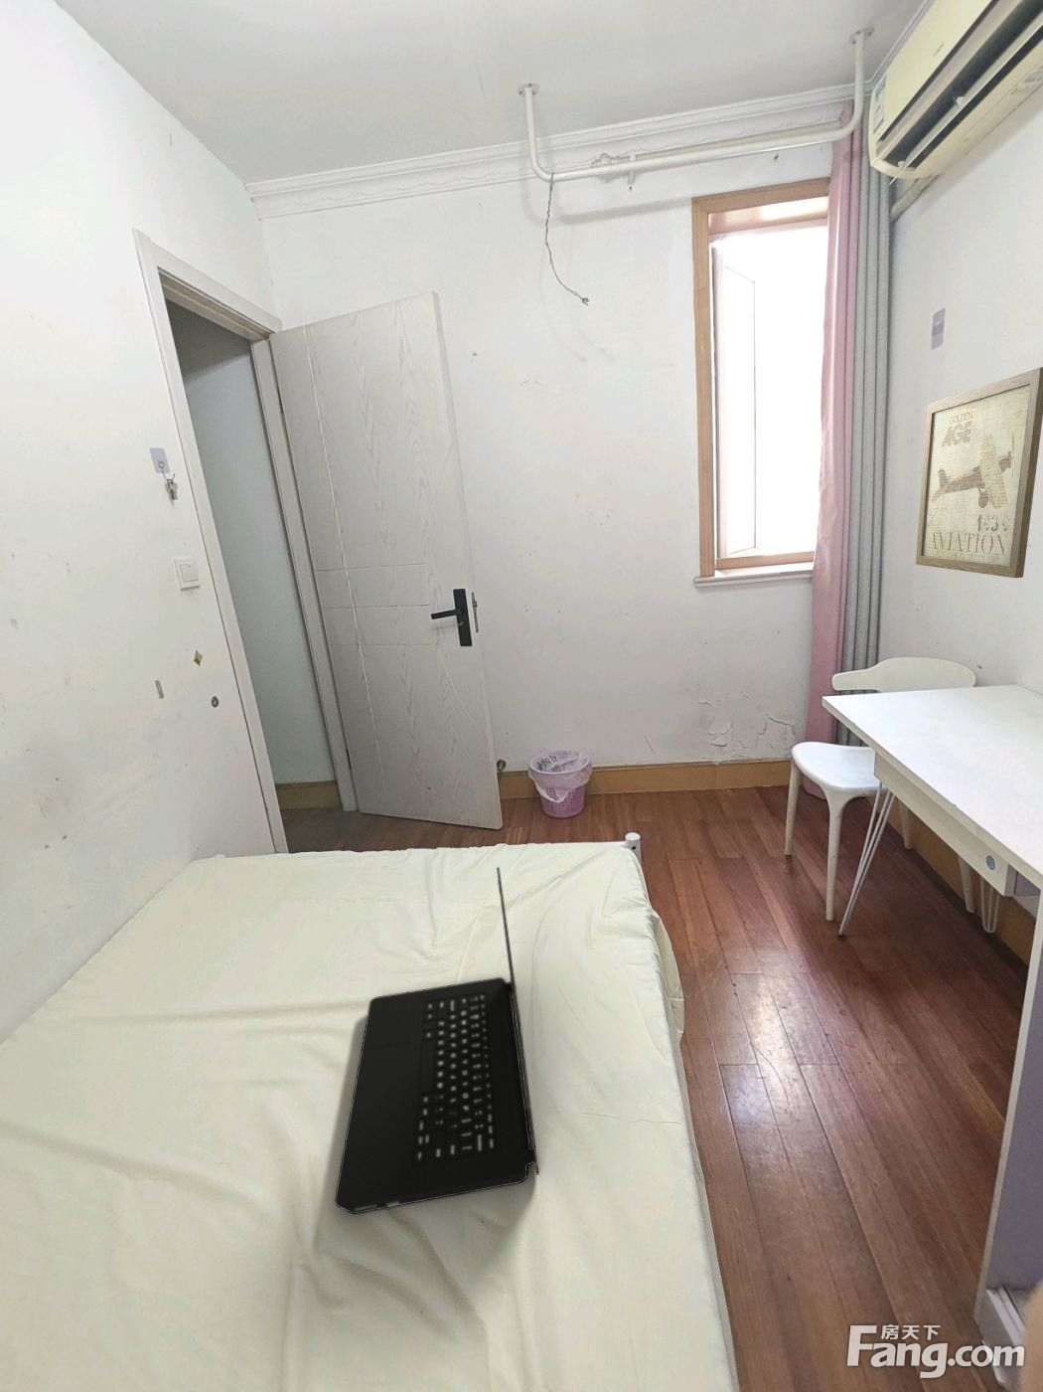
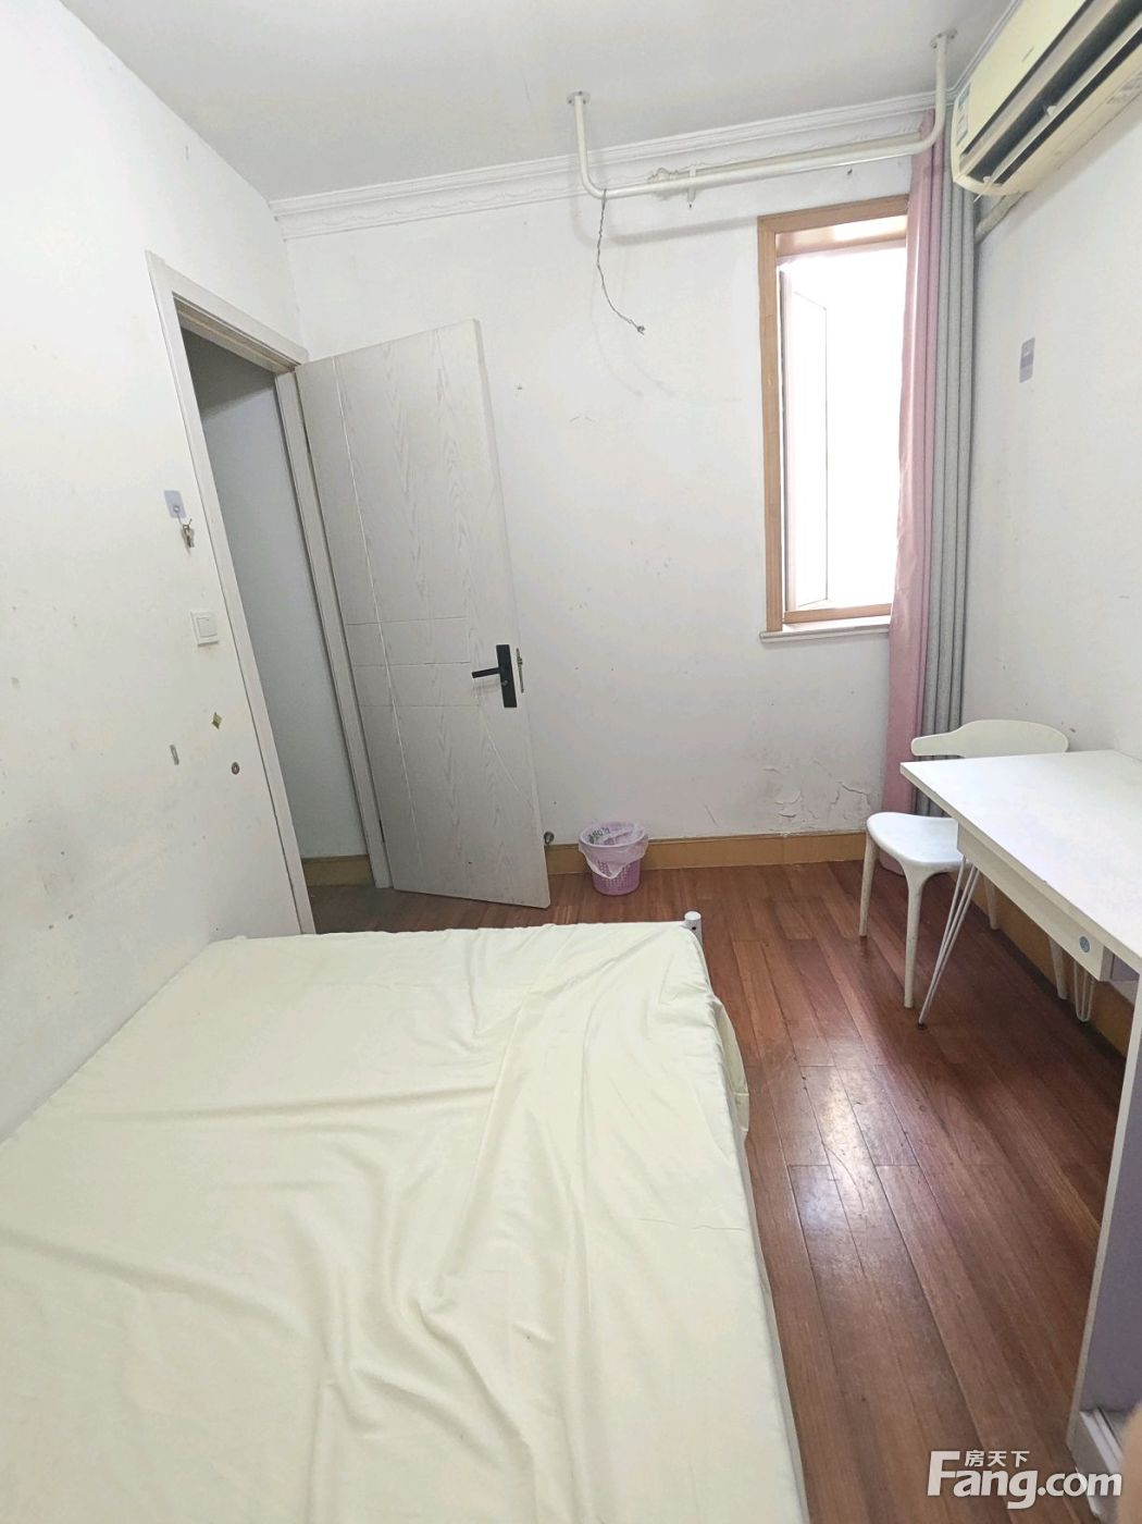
- laptop (431, 1012)
- wall art (971, 482)
